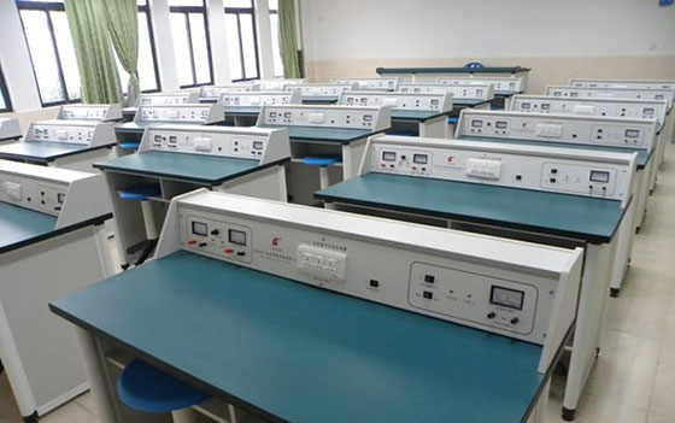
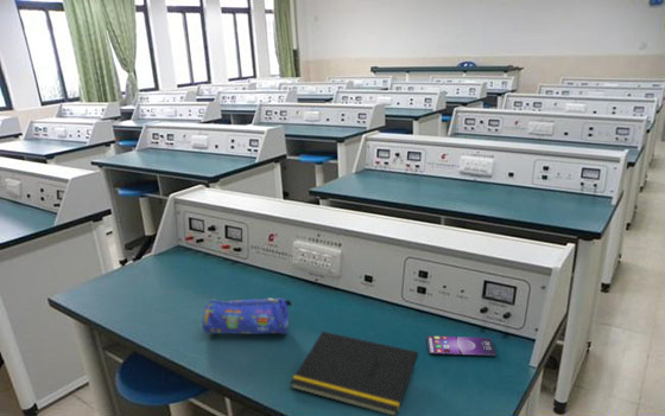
+ smartphone (460, 345)
+ notepad (355, 369)
+ pencil case (247, 315)
